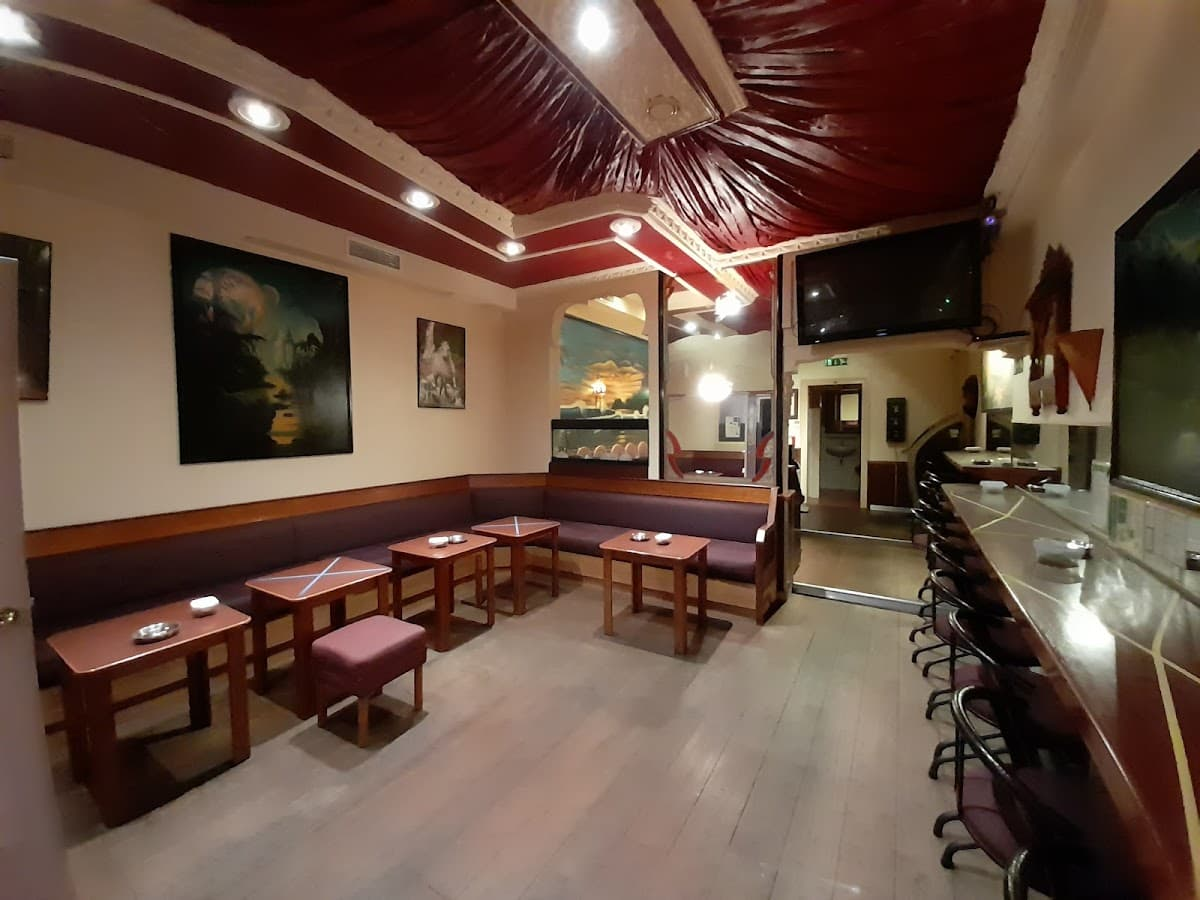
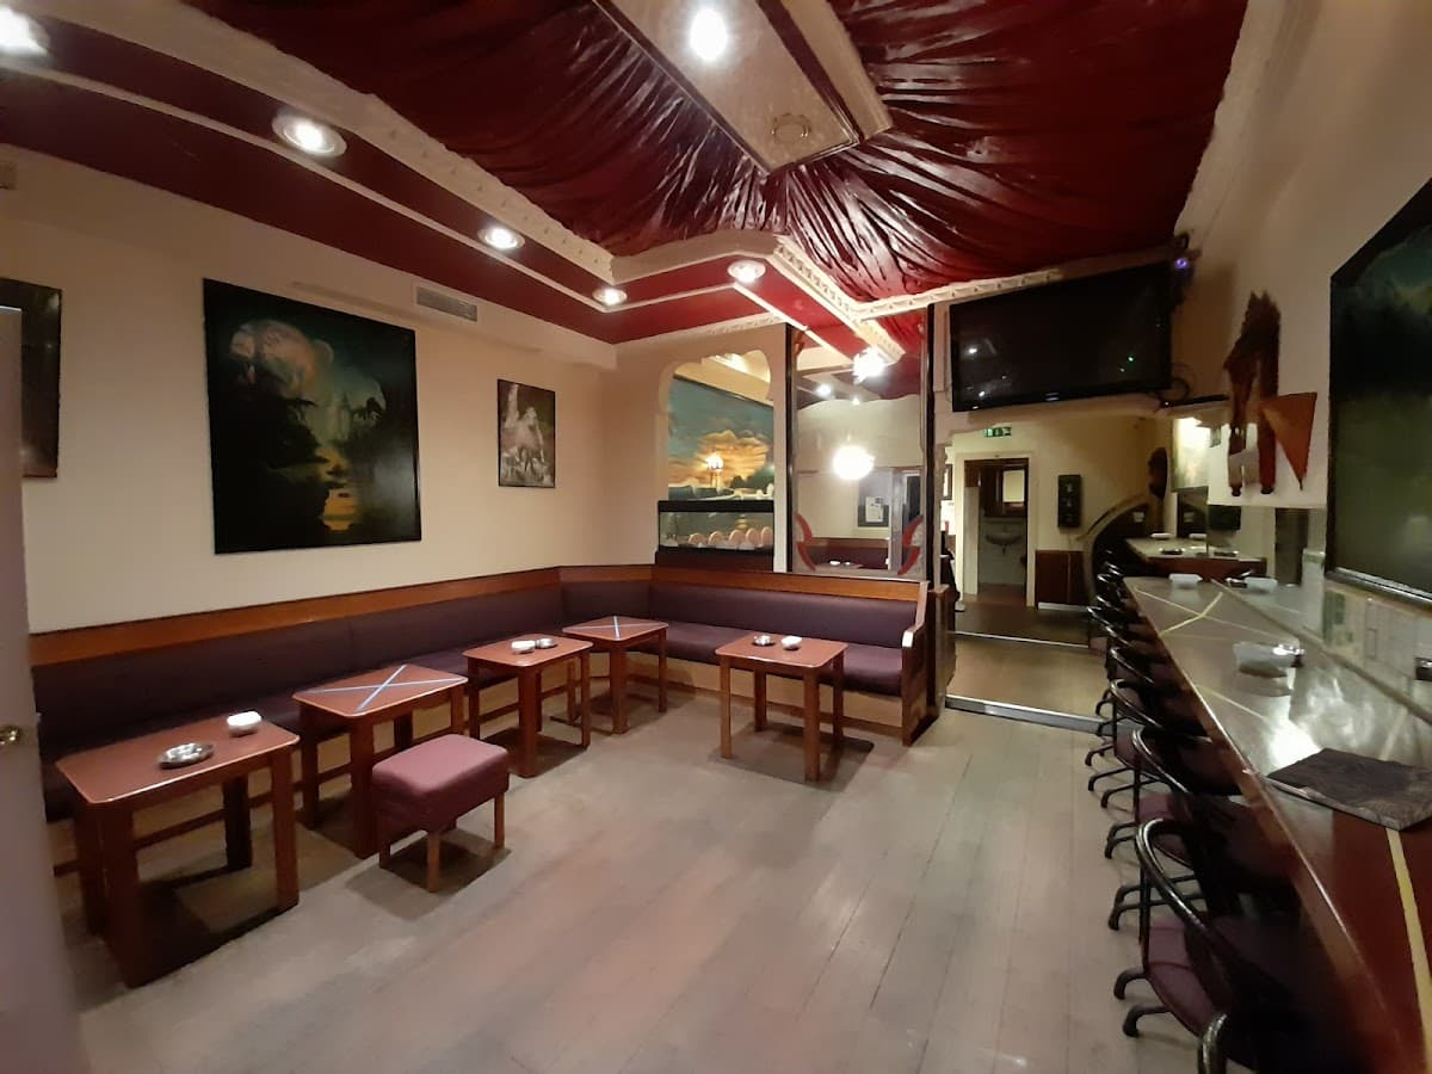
+ ashtray (1350, 774)
